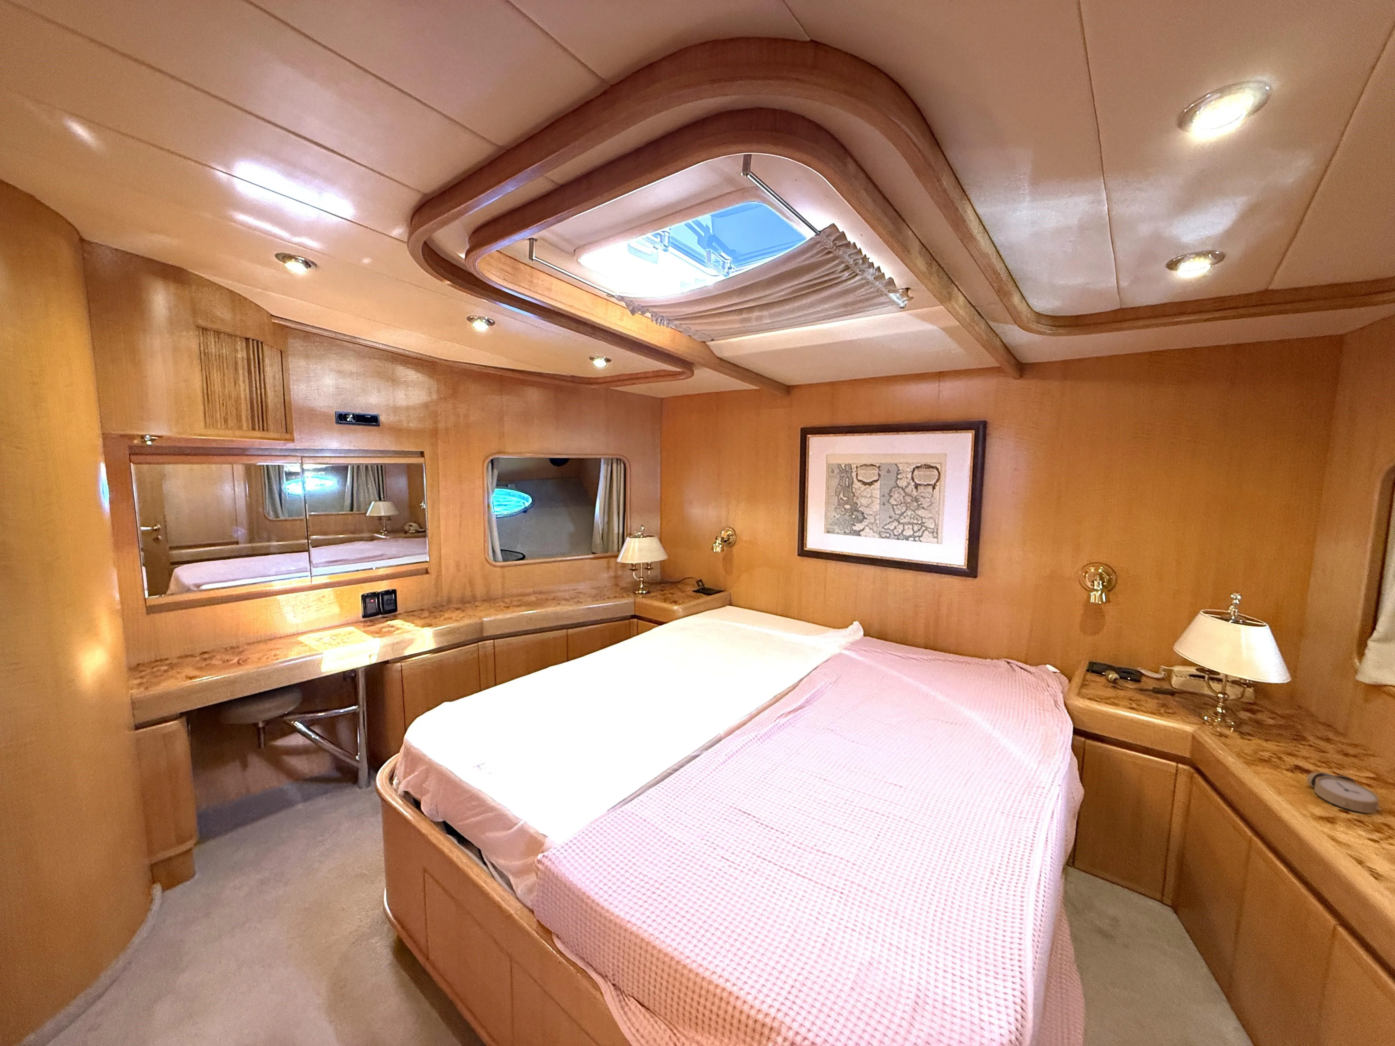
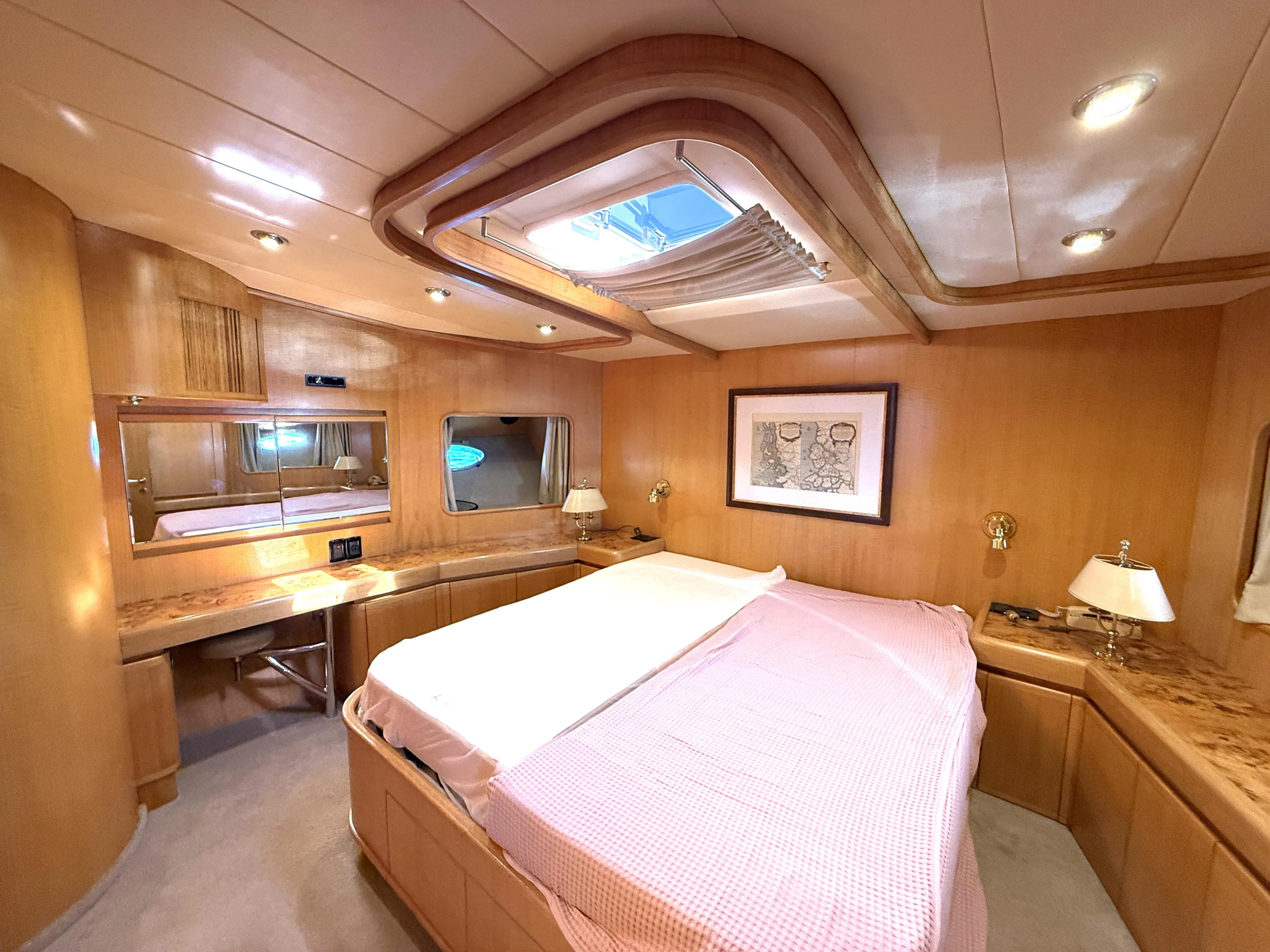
- alarm clock (1341, 789)
